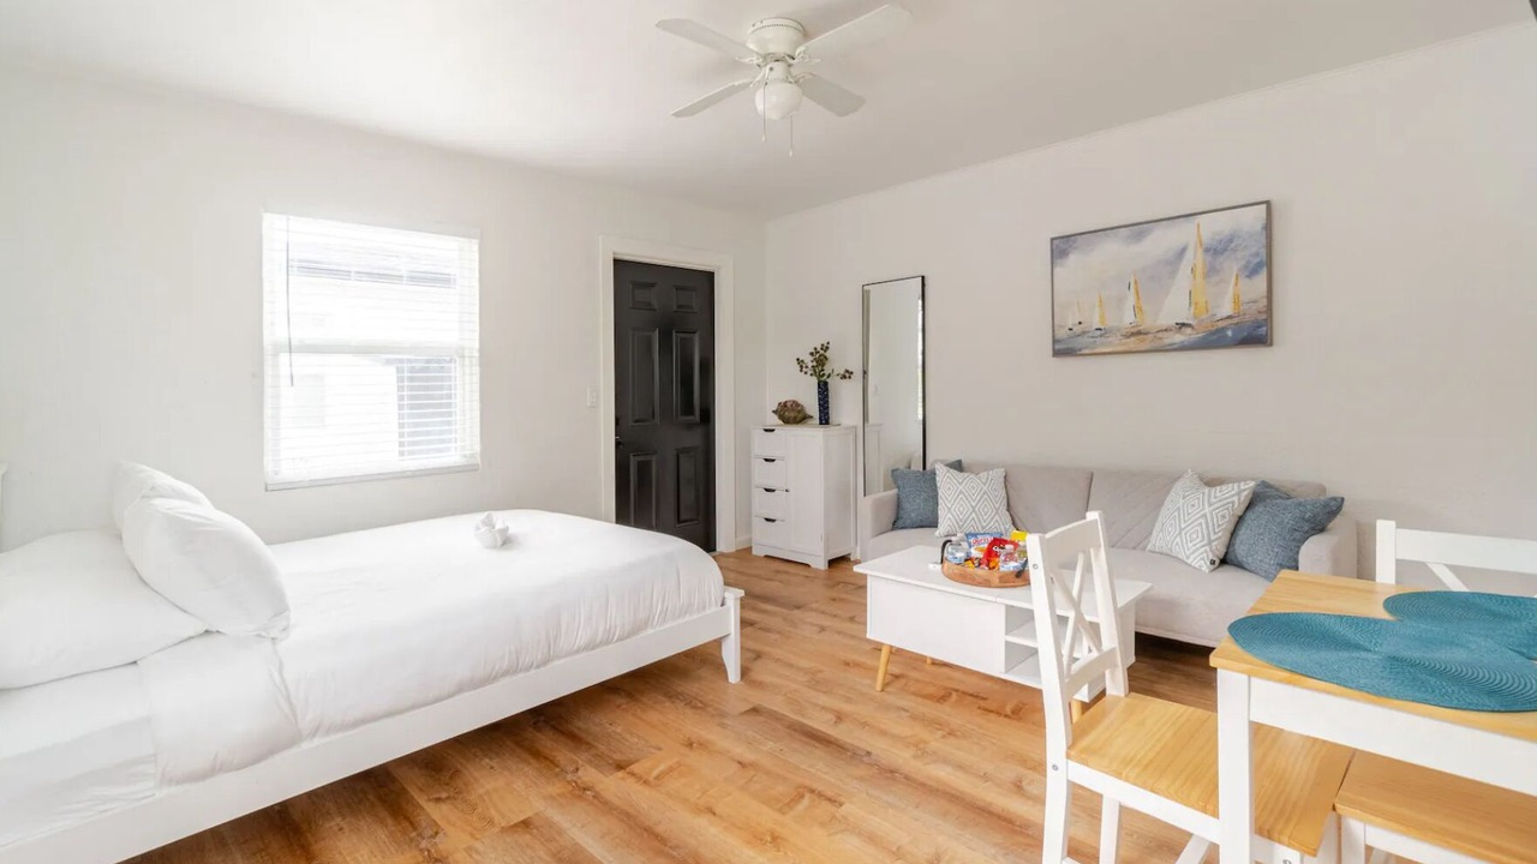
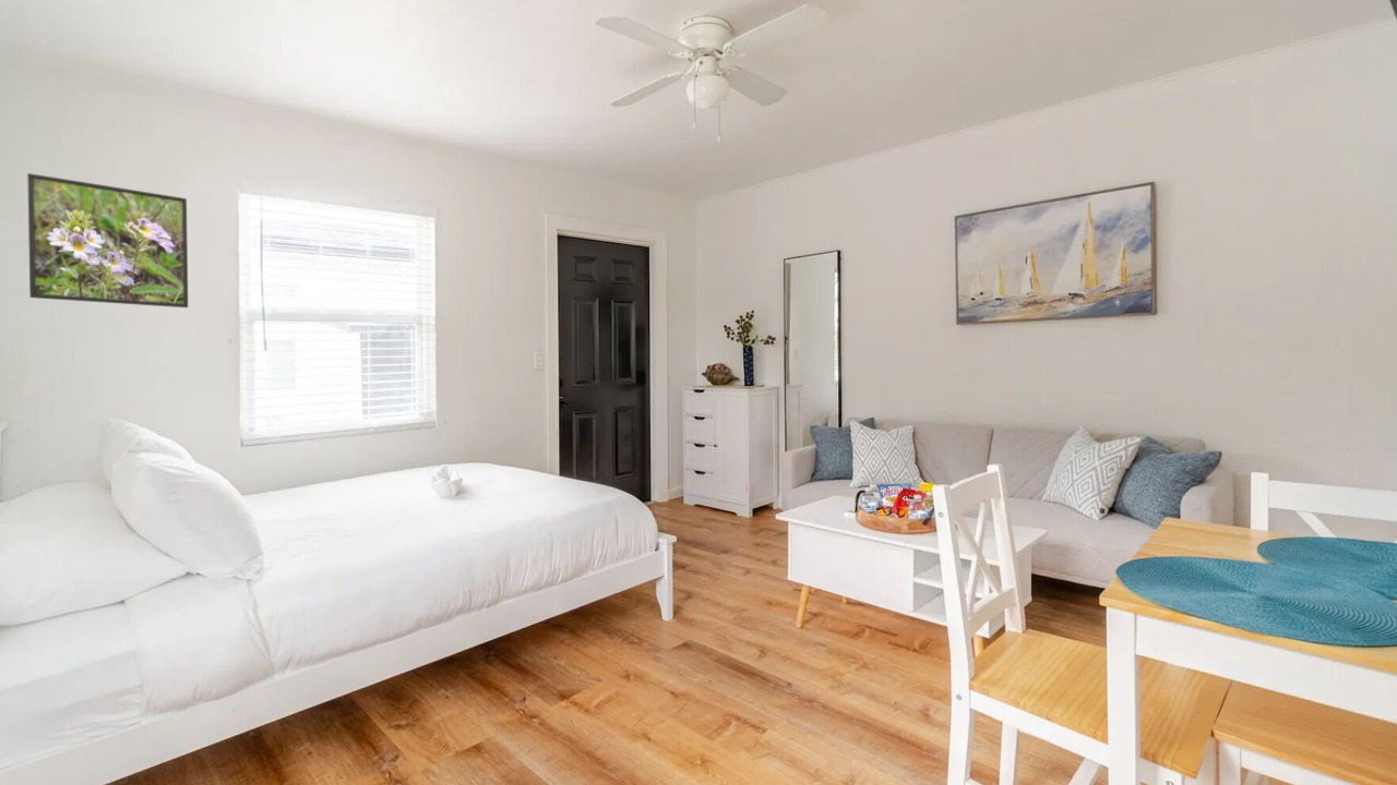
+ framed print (112, 244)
